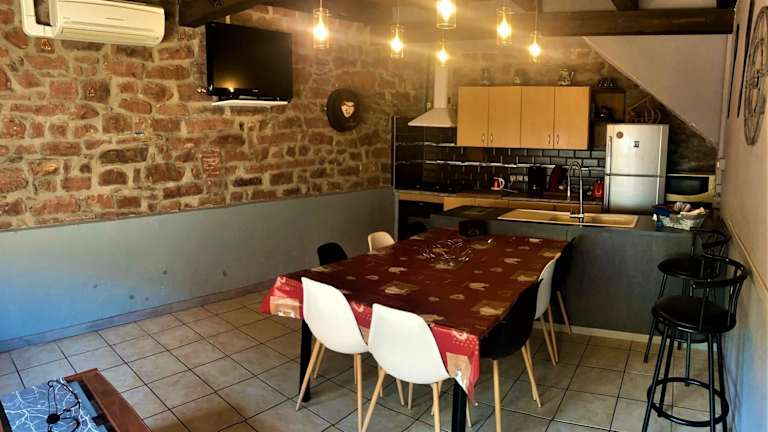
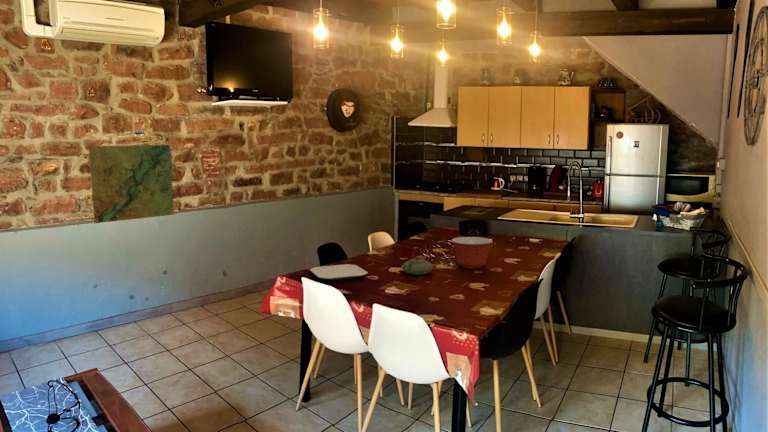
+ teapot (416, 260)
+ plate (338, 272)
+ mixing bowl (471, 253)
+ map (134, 182)
